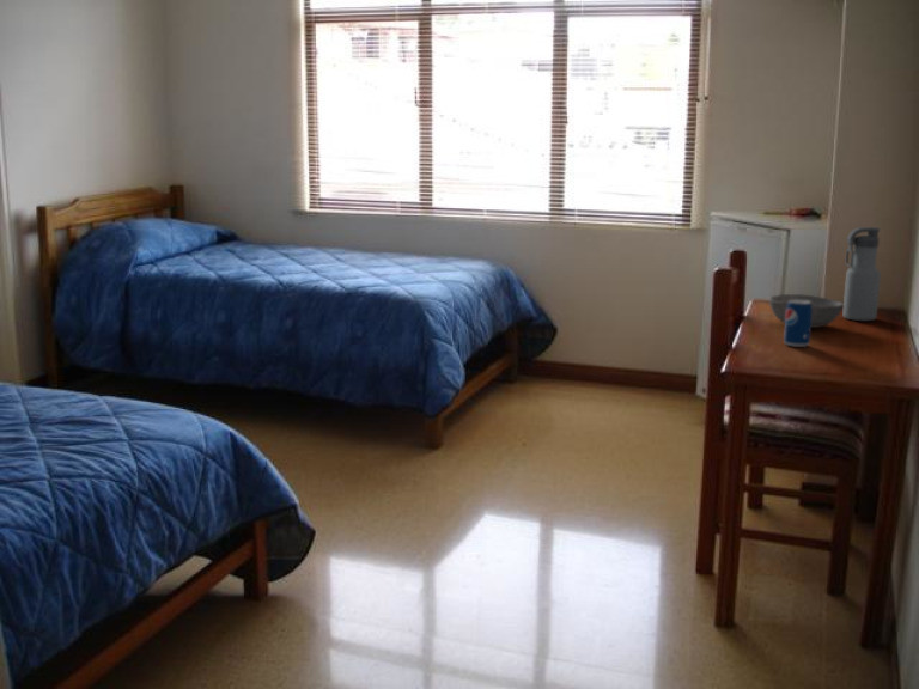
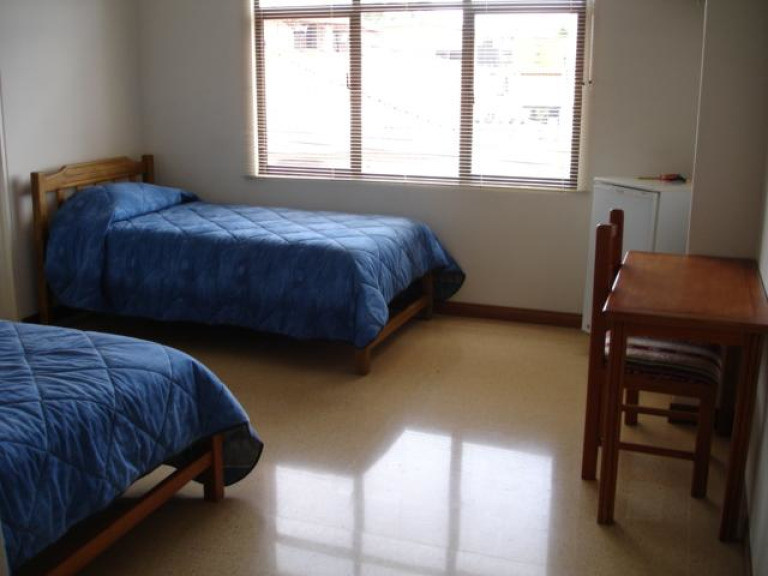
- bowl (811, 313)
- beverage can (797, 323)
- water bottle (862, 273)
